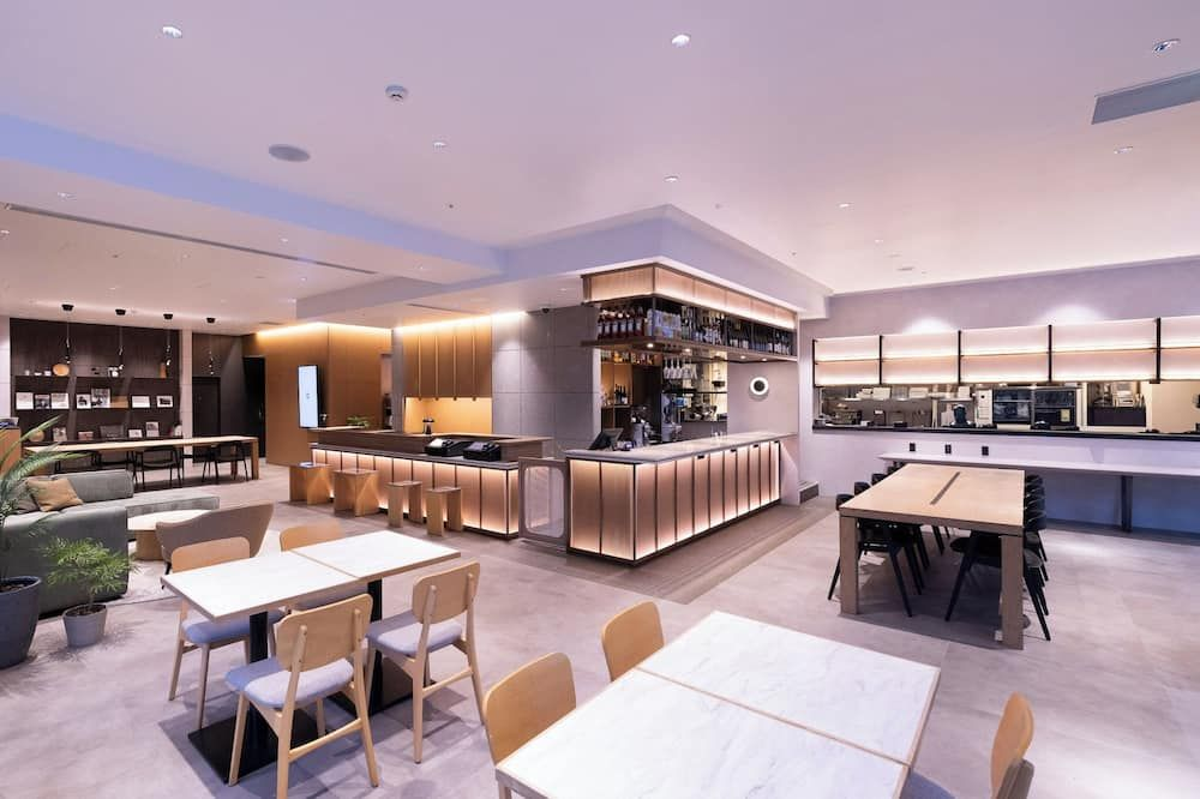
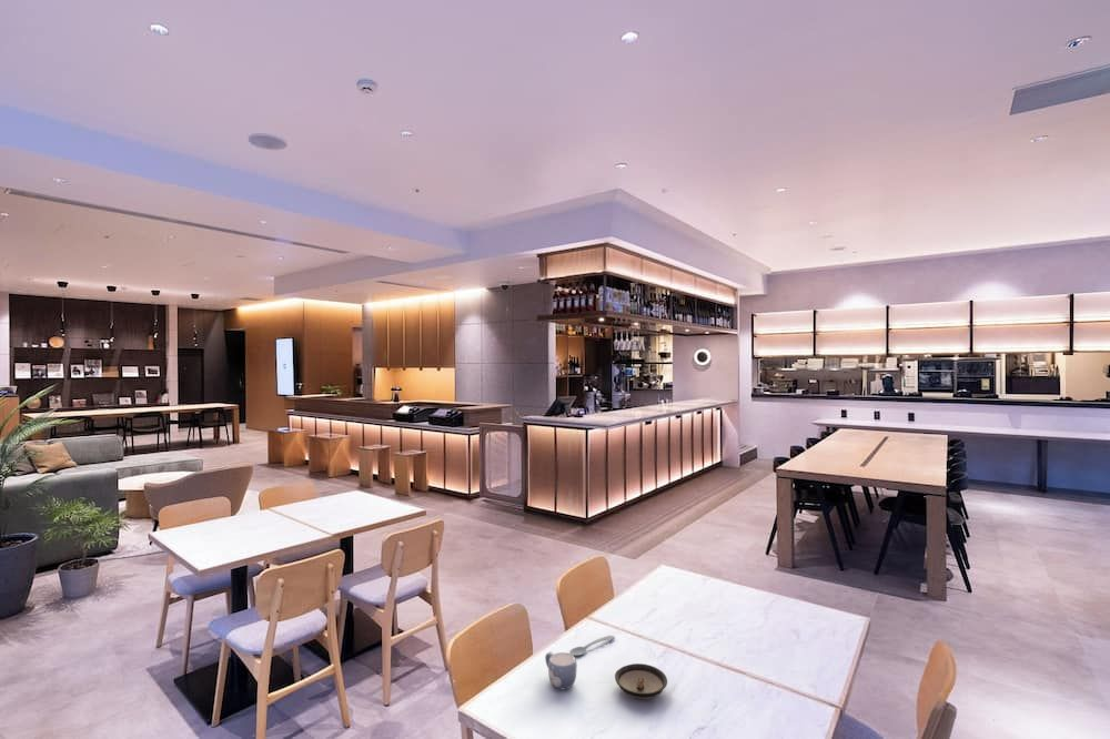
+ spoon (593, 644)
+ mug (558, 669)
+ saucer (640, 684)
